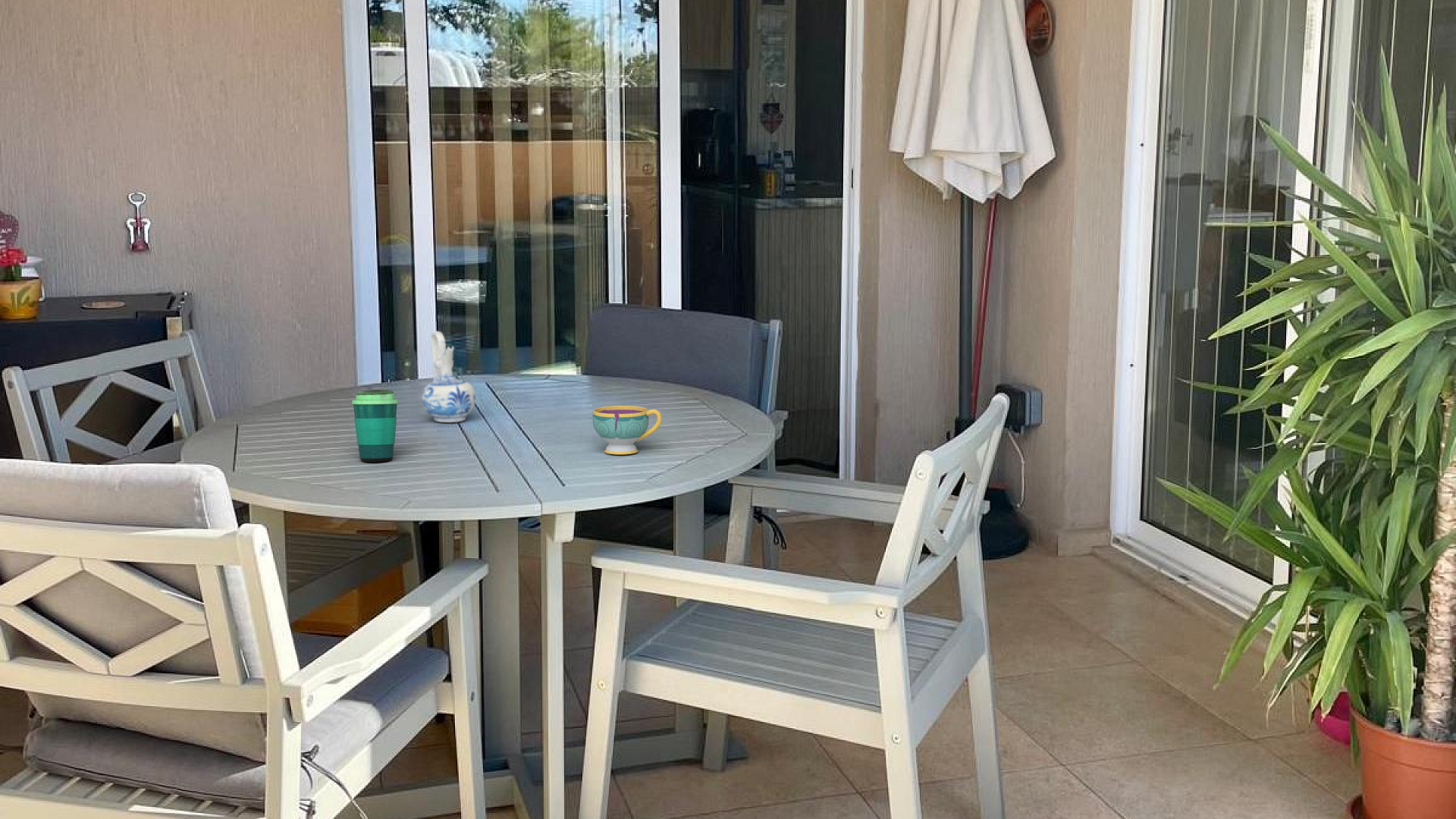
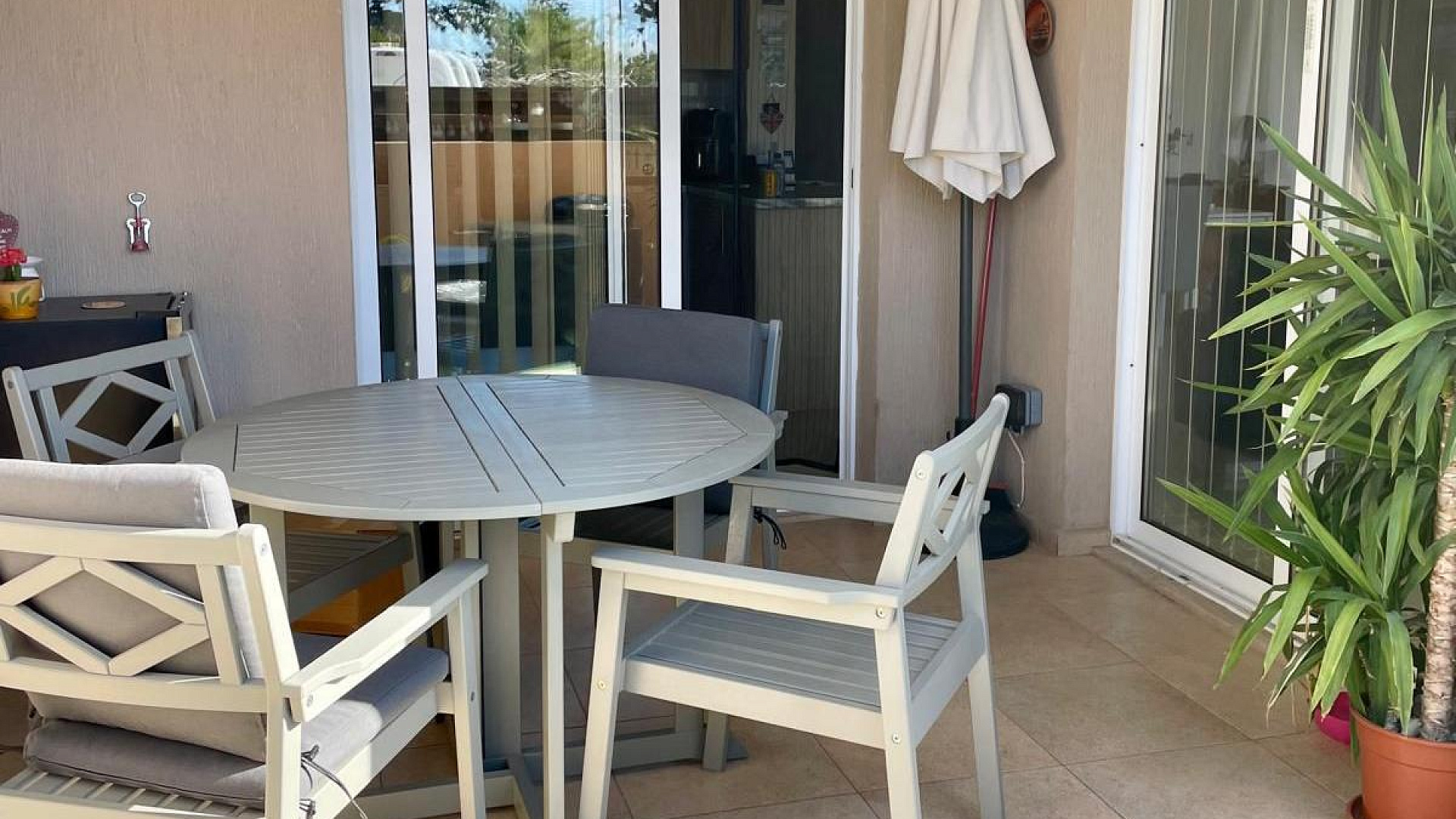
- cup (375, 425)
- teacup (624, 430)
- ceramic pitcher (447, 376)
